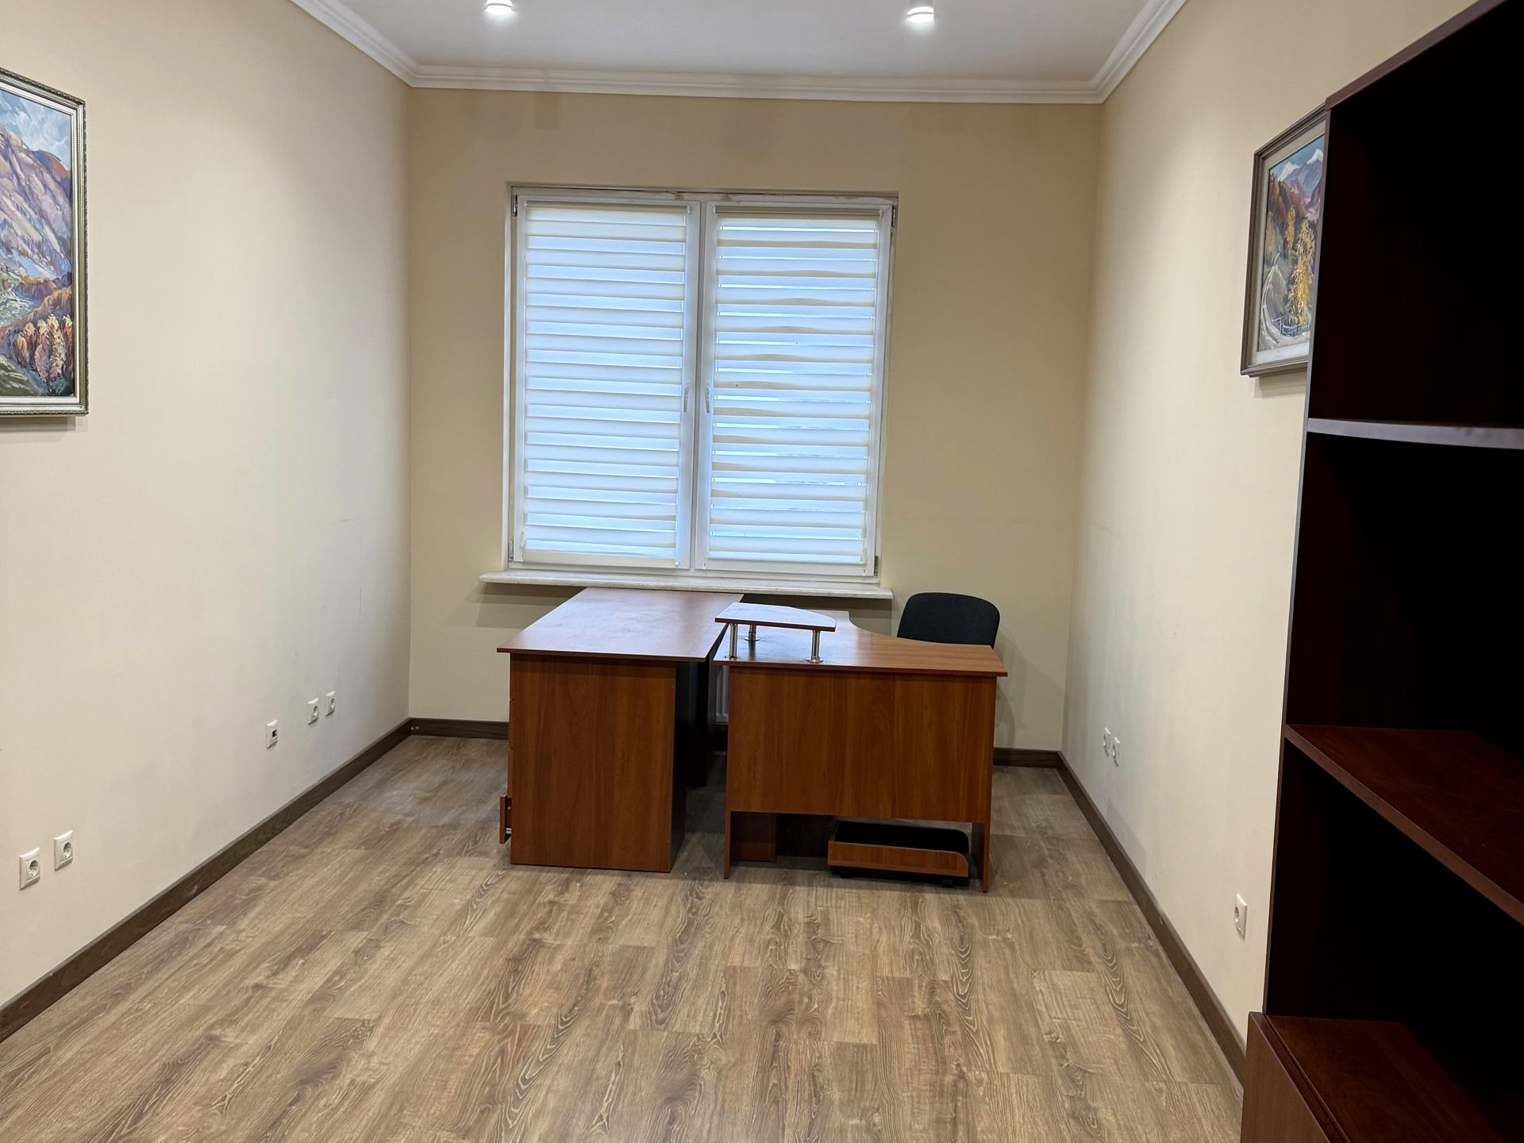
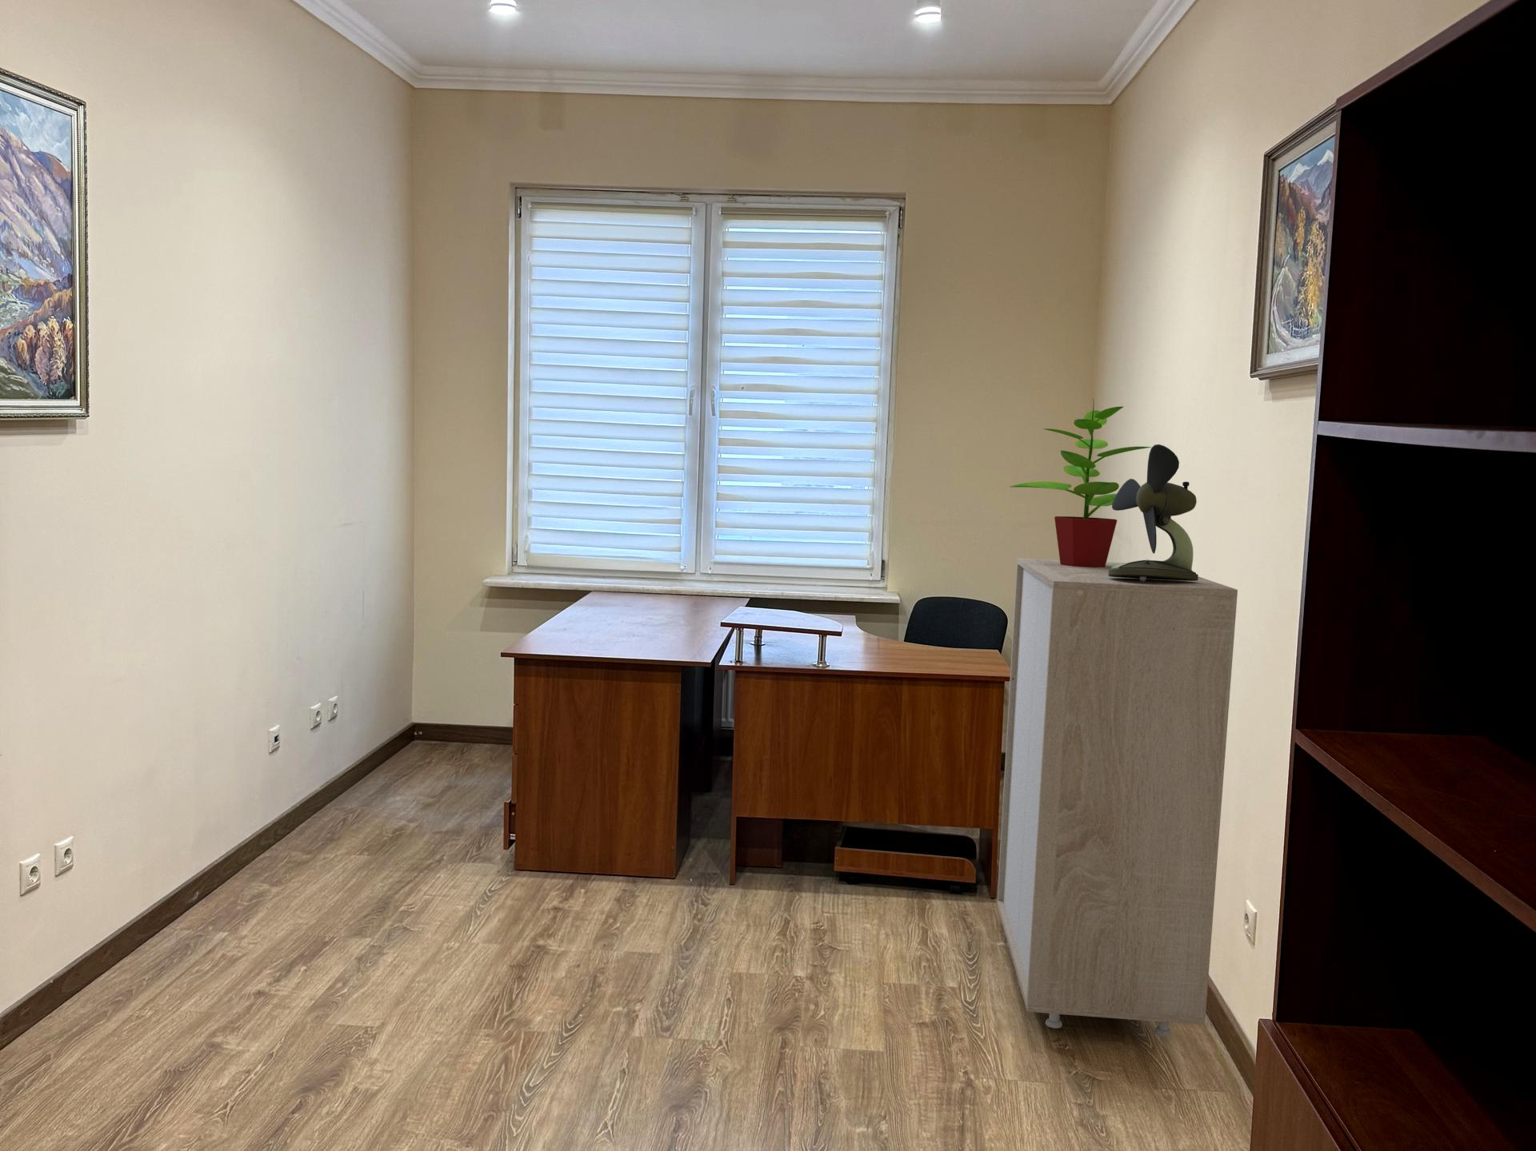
+ storage cabinet (1104, 780)
+ desk fan (1149, 511)
+ potted plant (1090, 482)
